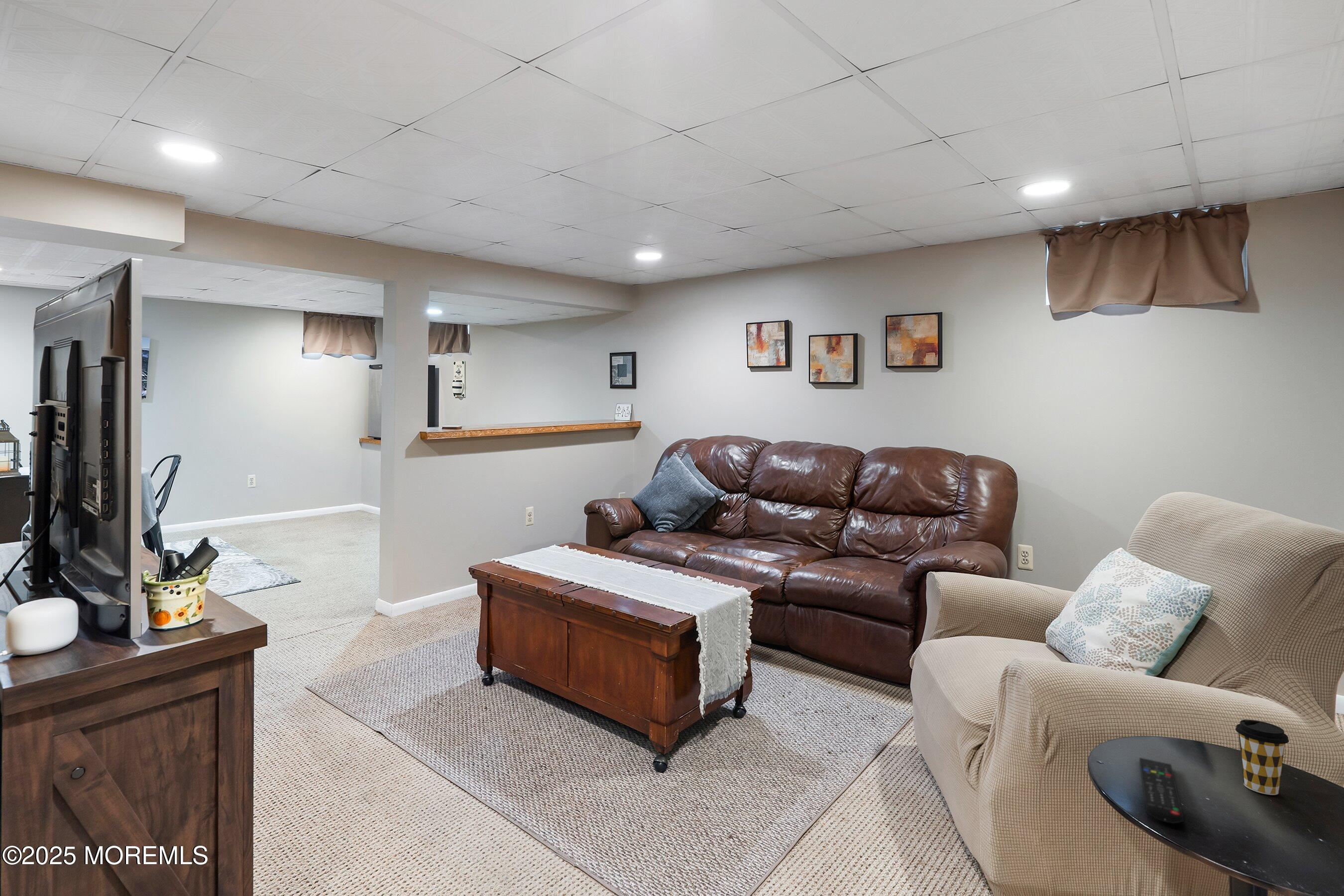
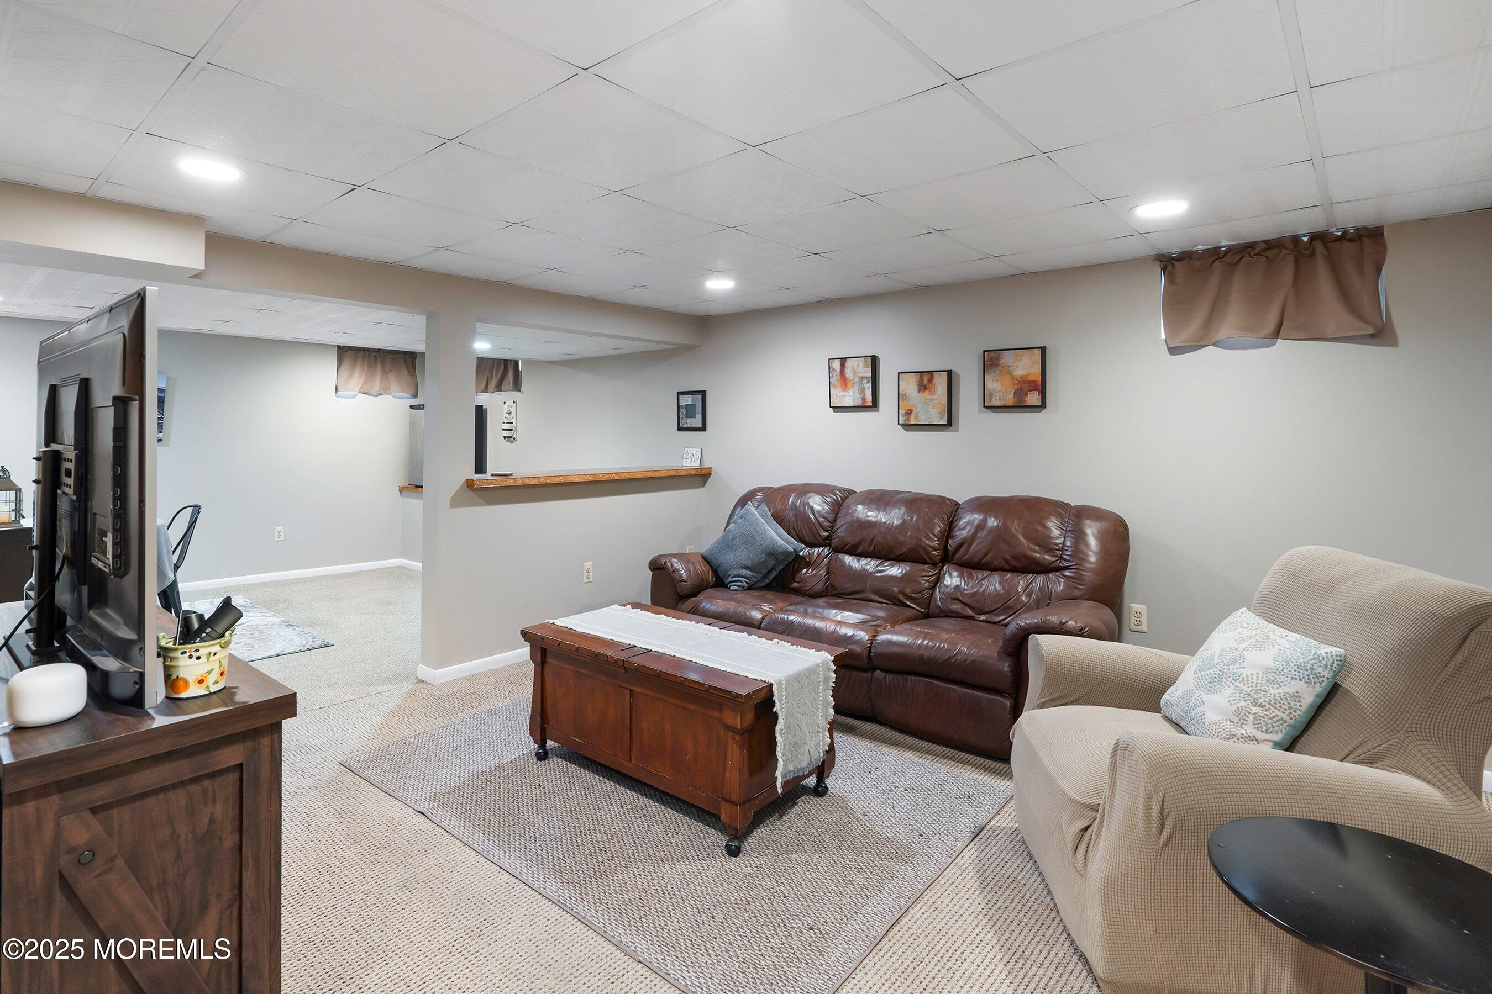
- coffee cup (1261, 757)
- remote control (1159, 789)
